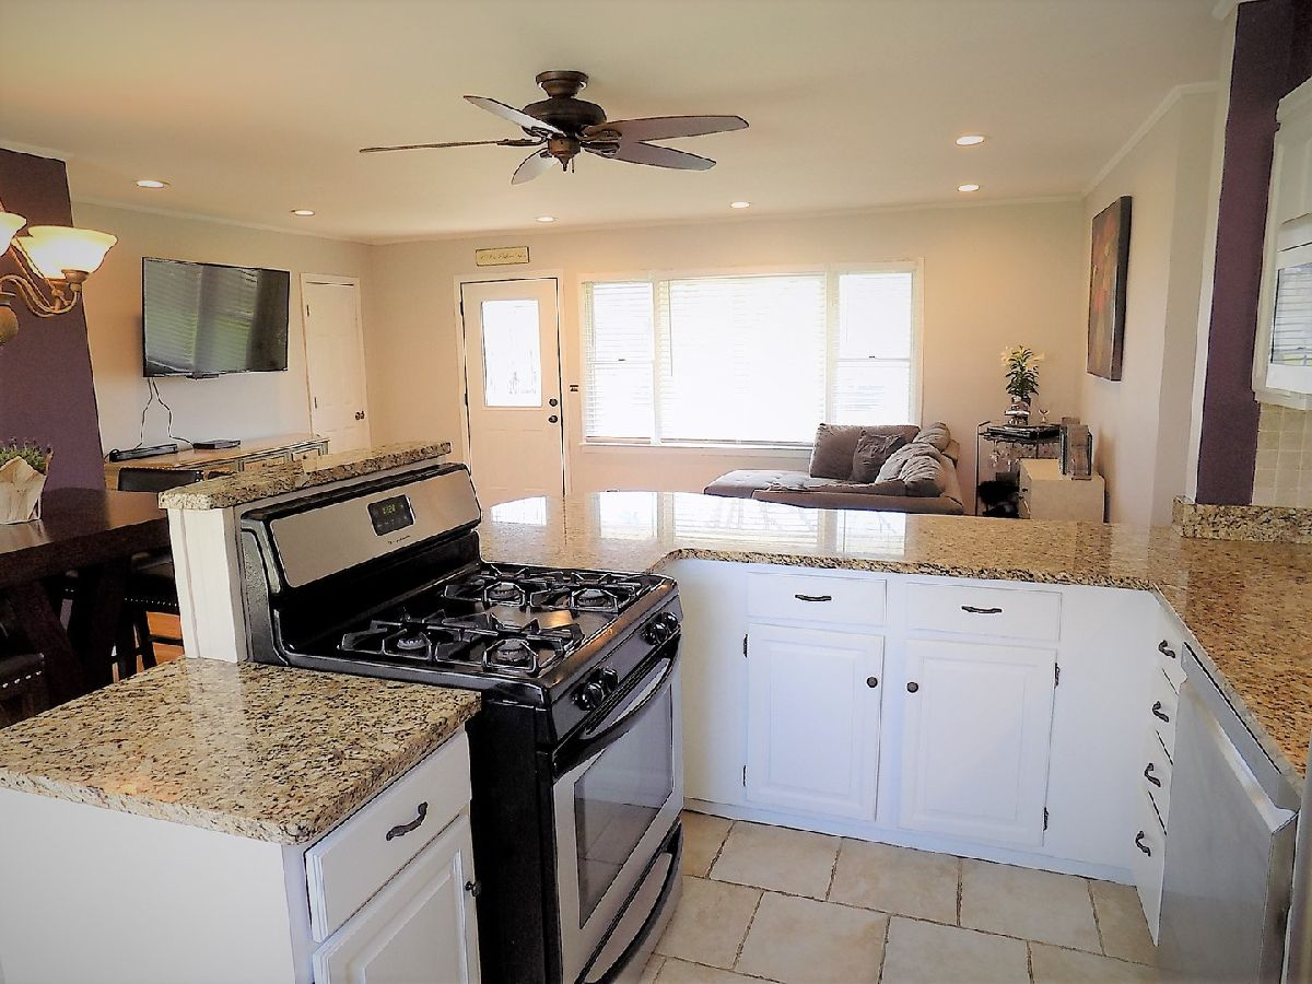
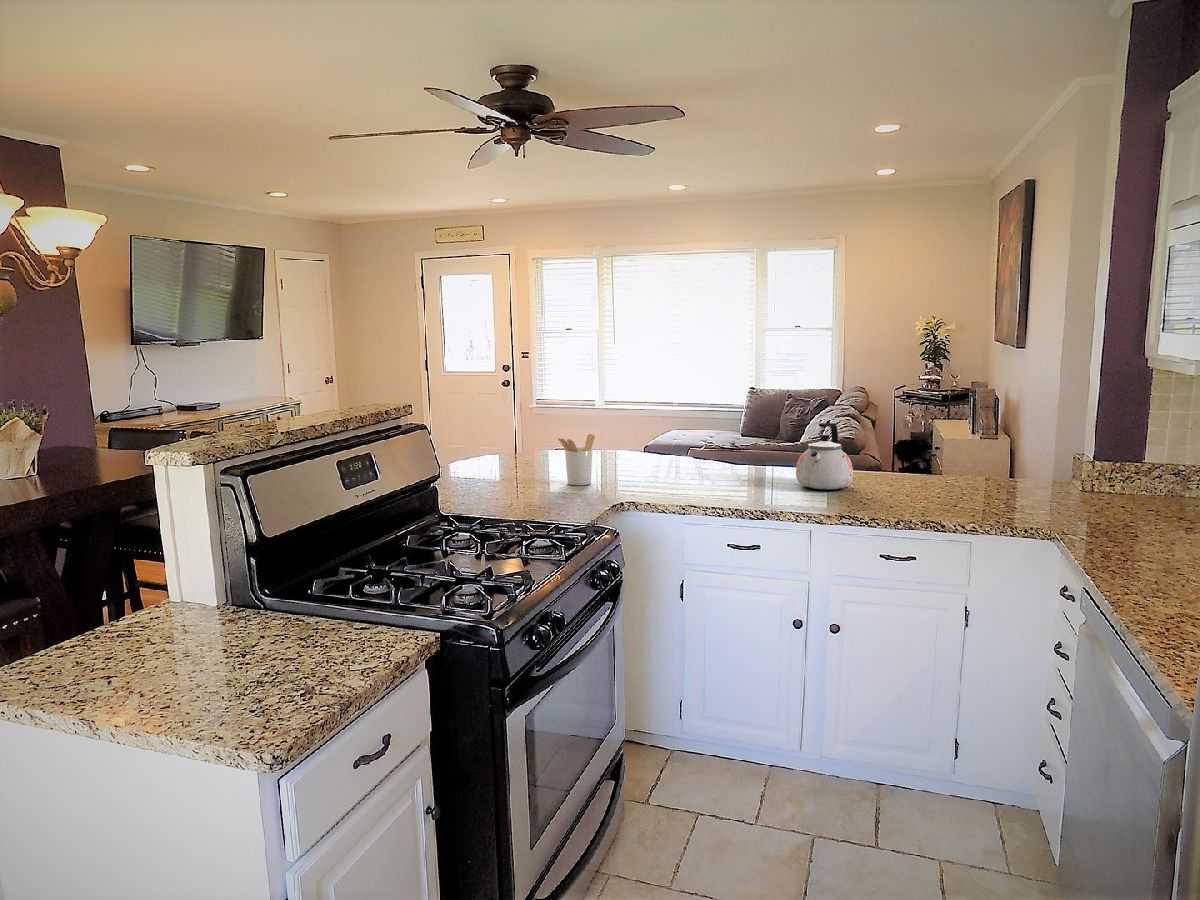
+ utensil holder (574, 459)
+ kettle (824, 455)
